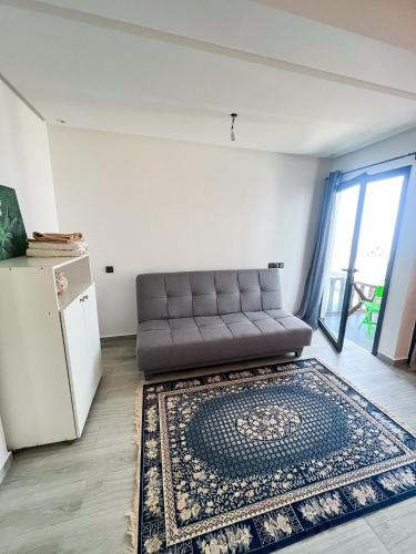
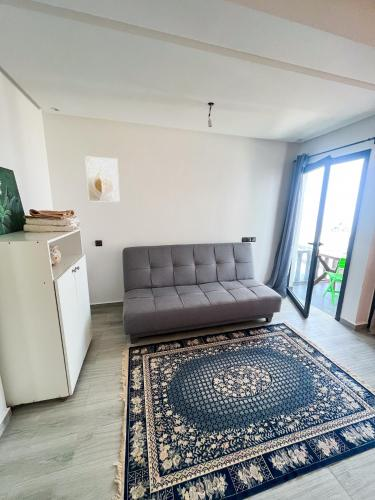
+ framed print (103, 180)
